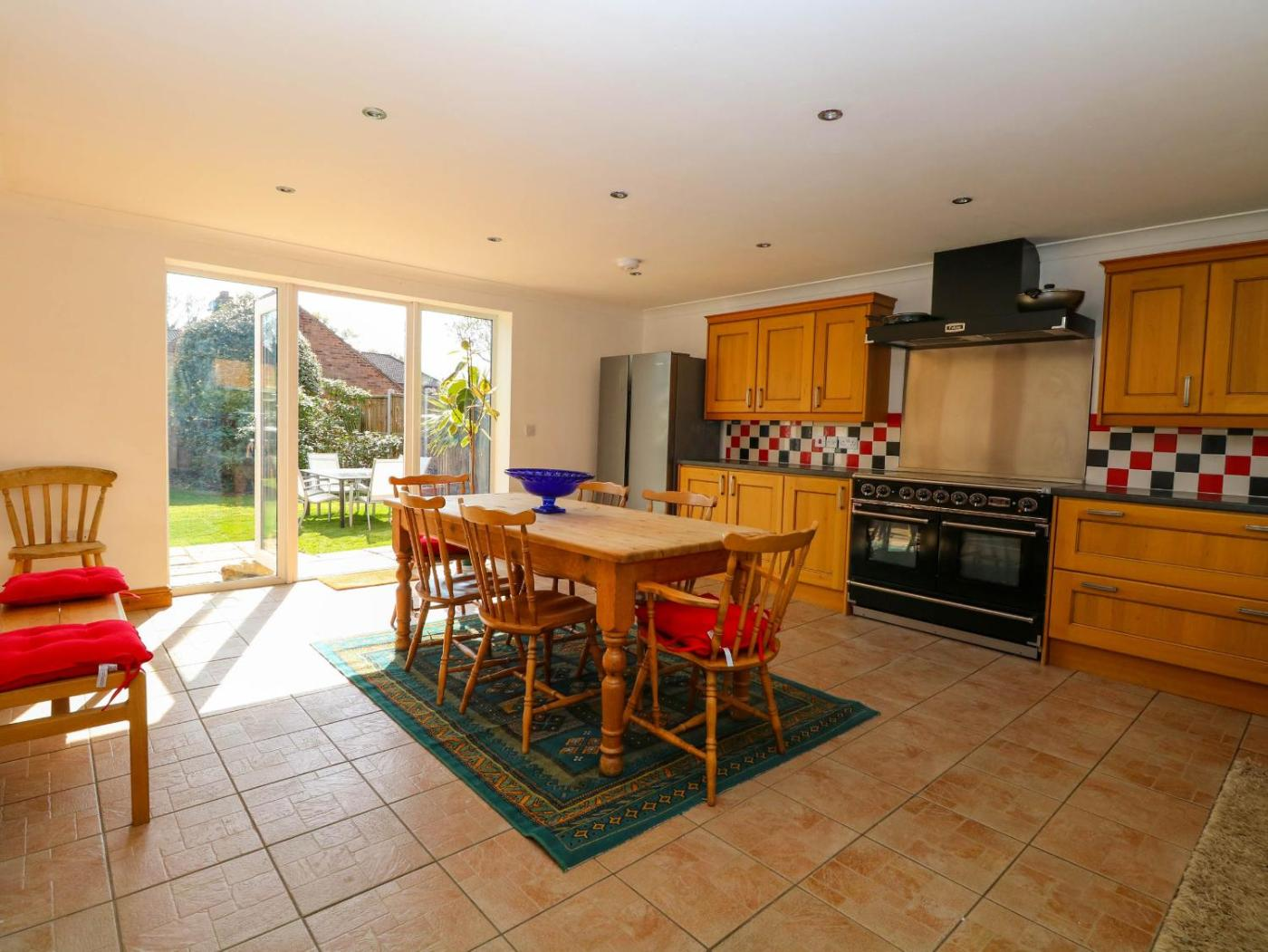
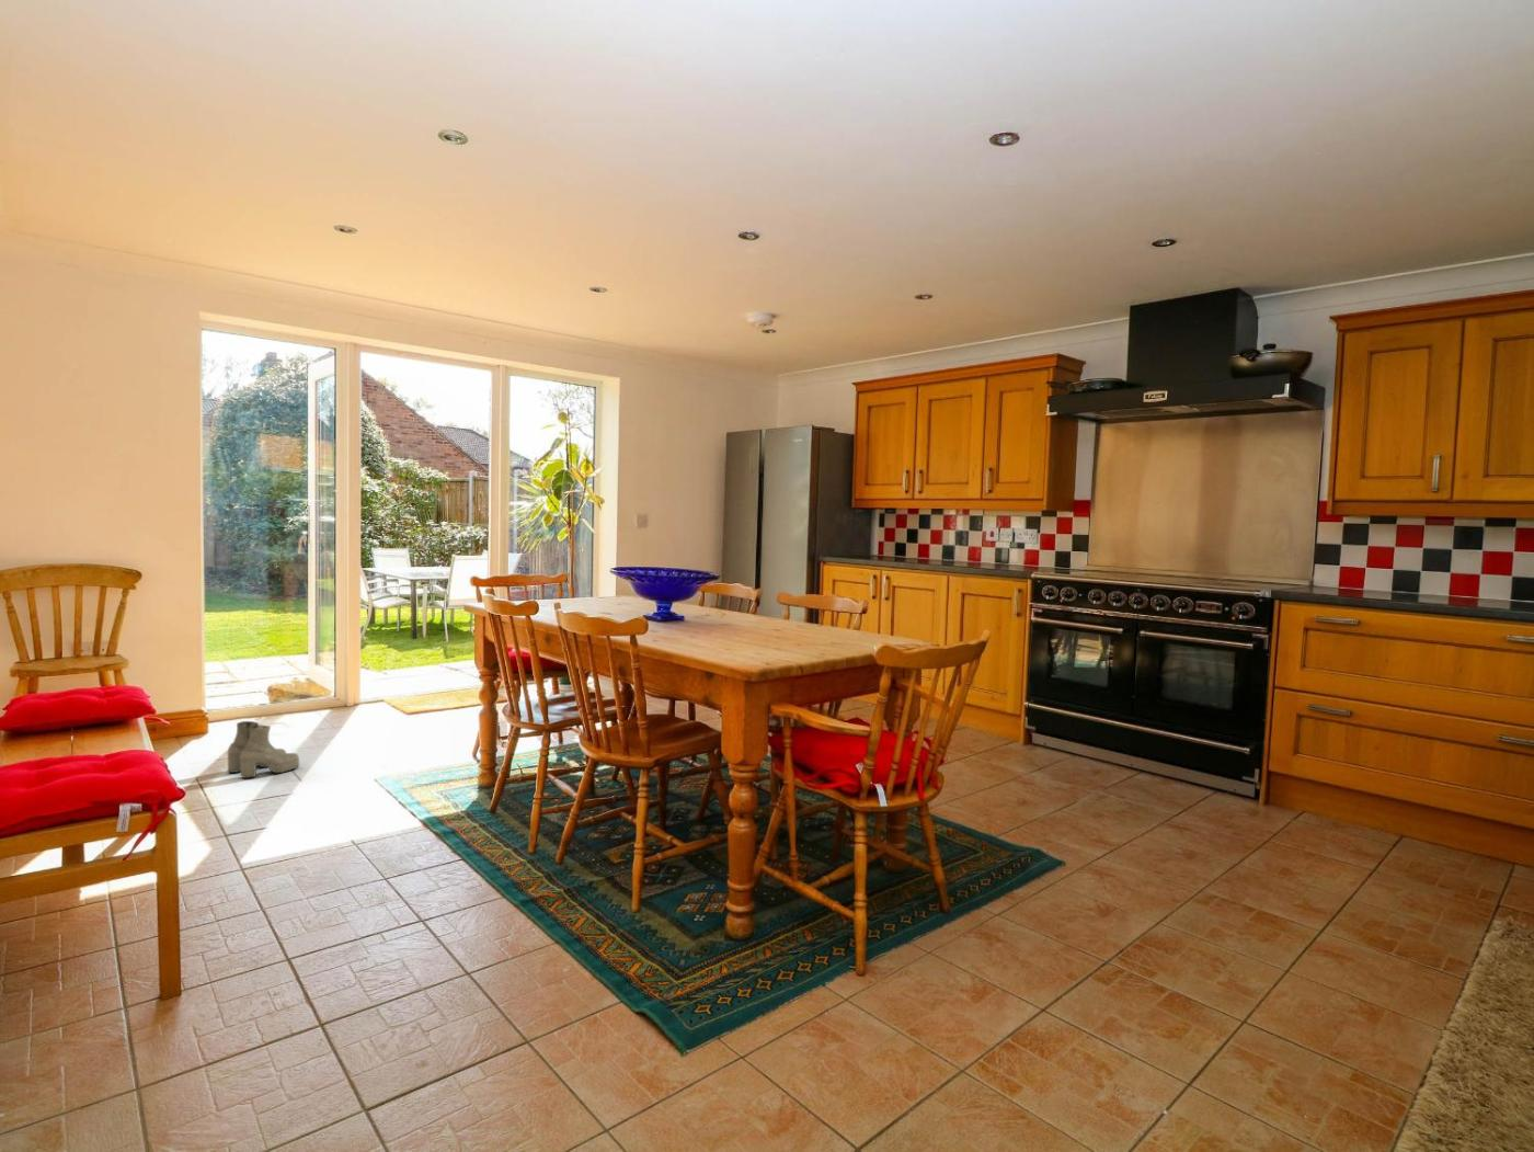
+ boots (263, 745)
